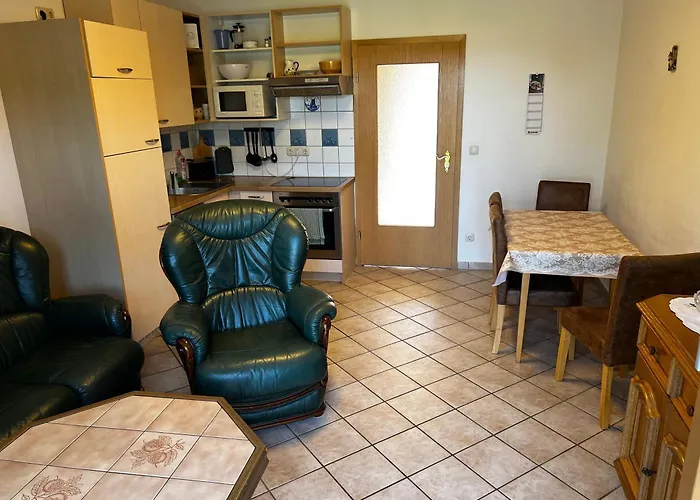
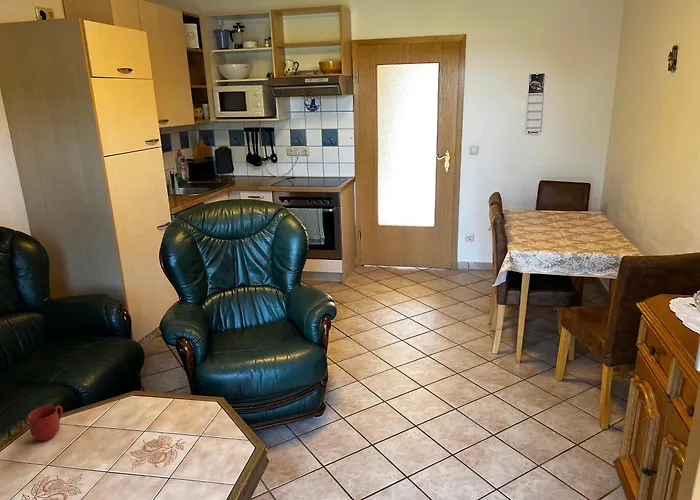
+ mug (48, 421)
